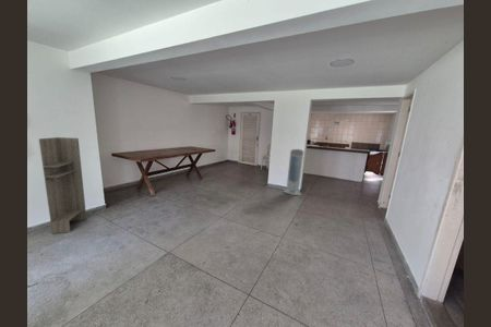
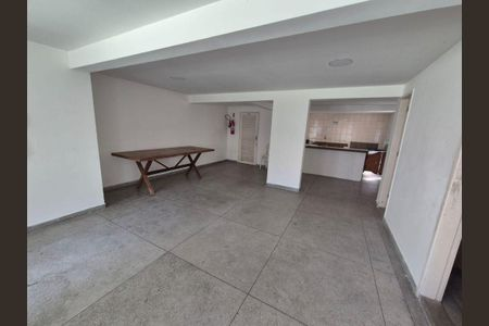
- shelf (64, 183)
- air purifier (295, 171)
